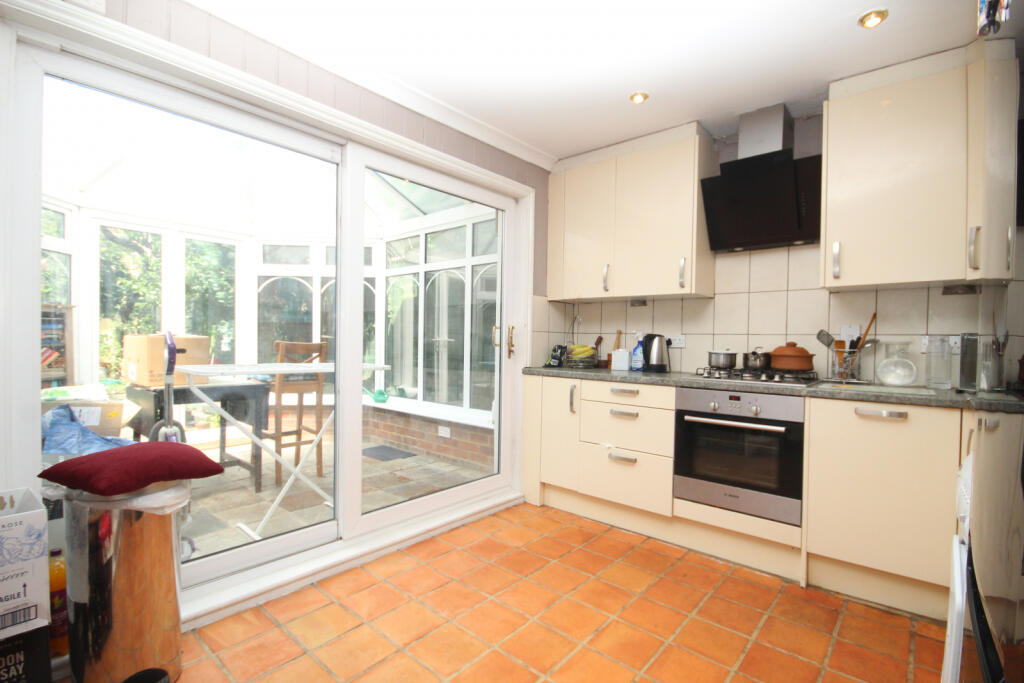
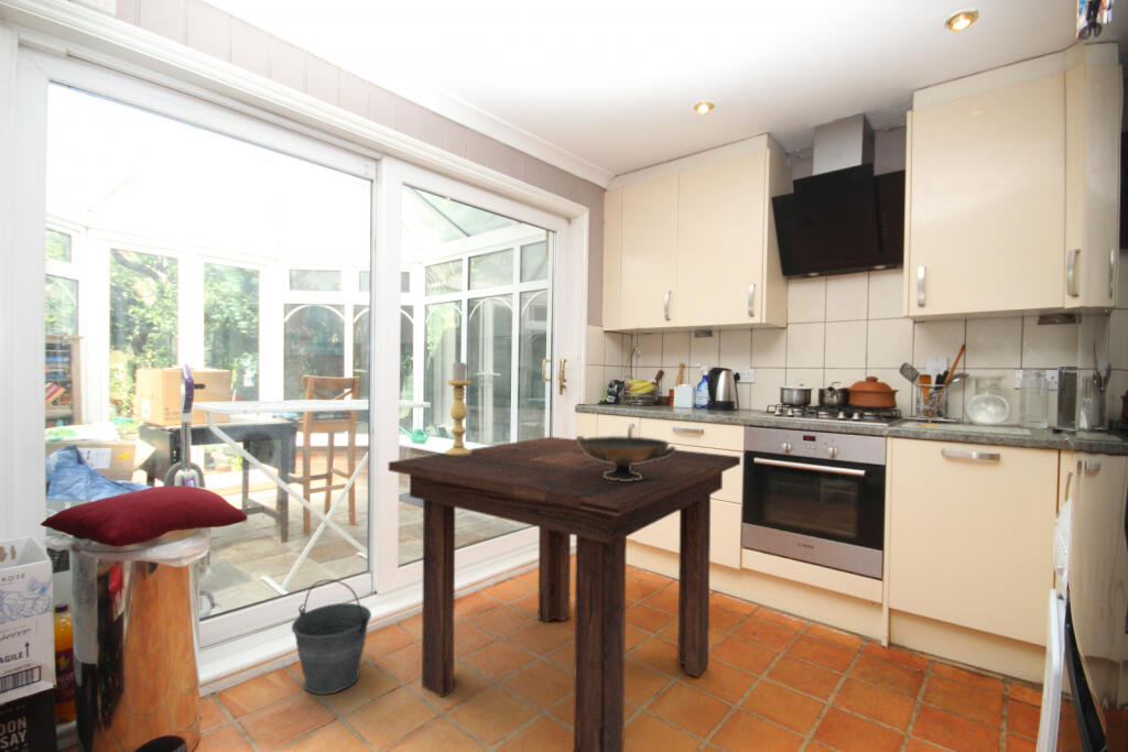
+ dining table (570, 567)
+ decorative bowl (622, 458)
+ candle holder (458, 406)
+ bucket (332, 630)
